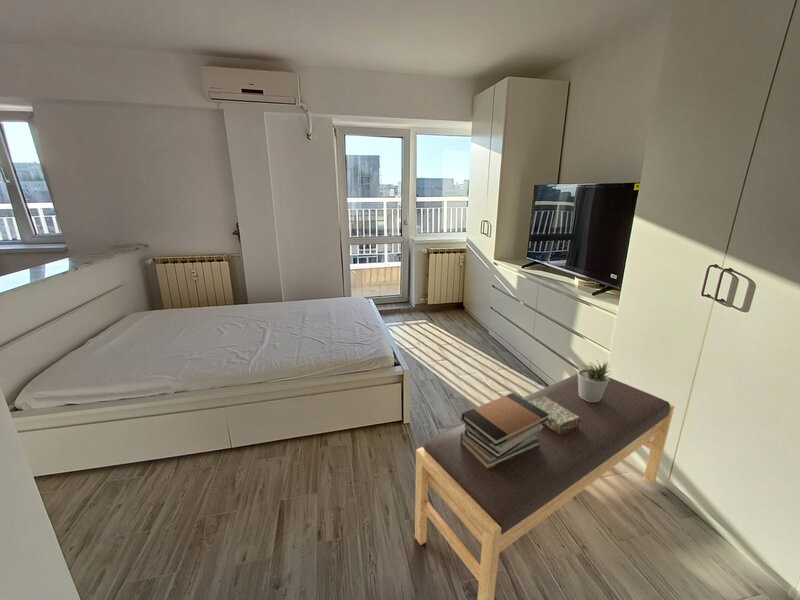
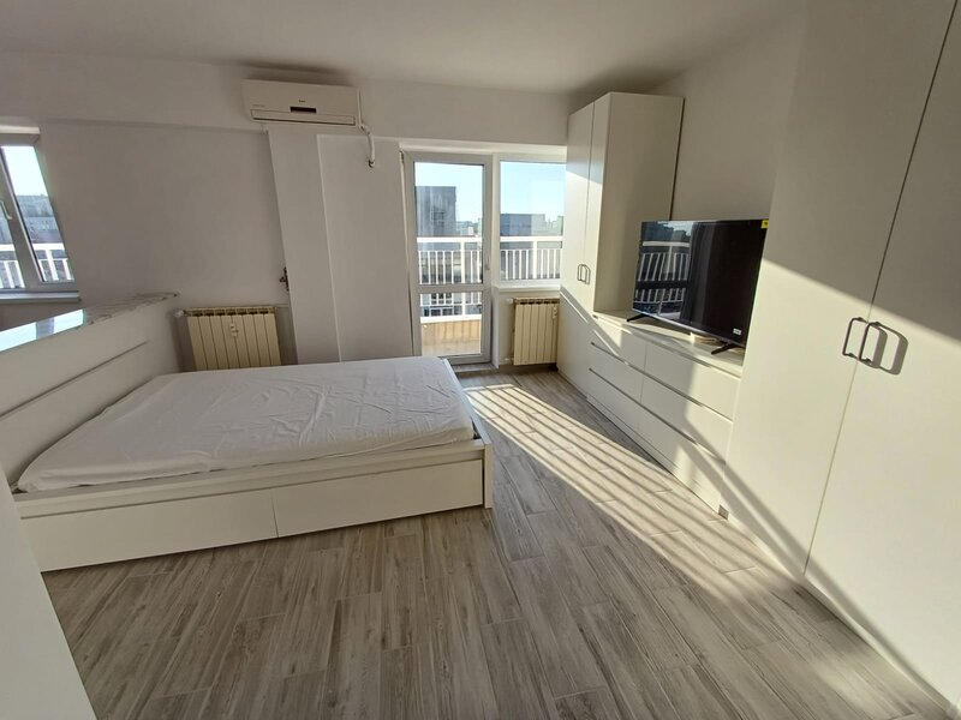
- book stack (503, 428)
- bench (551, 465)
- potted plant (593, 378)
- decorative box (551, 413)
